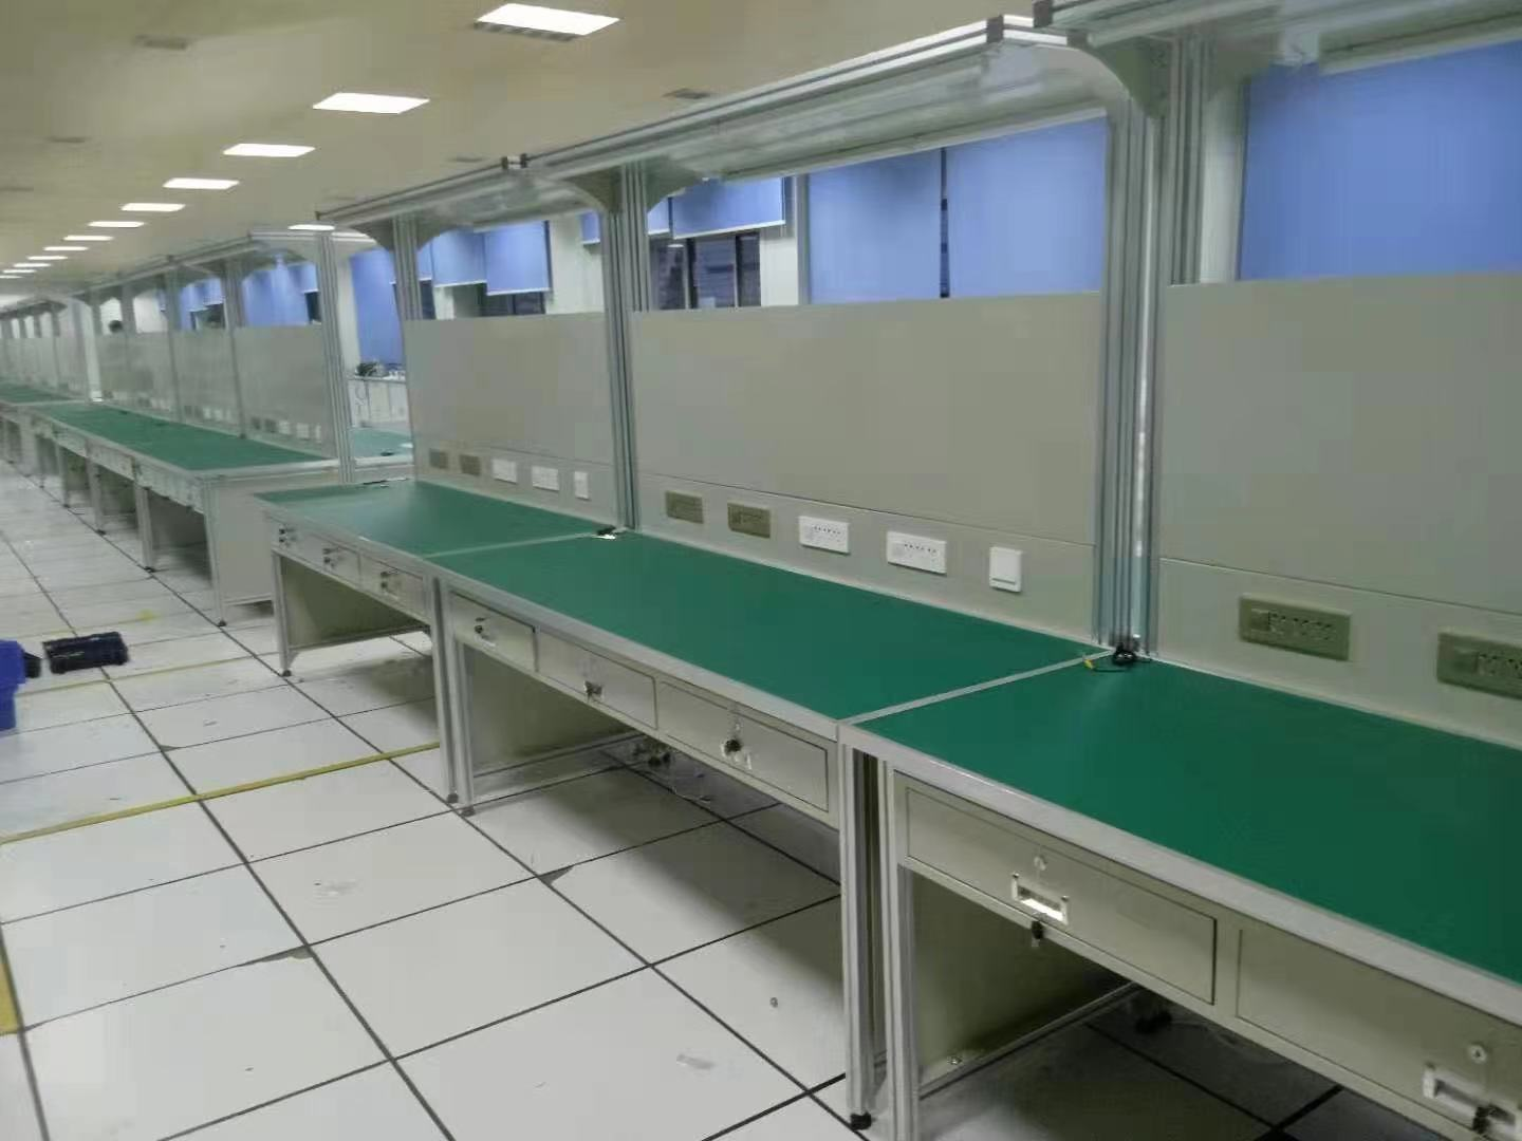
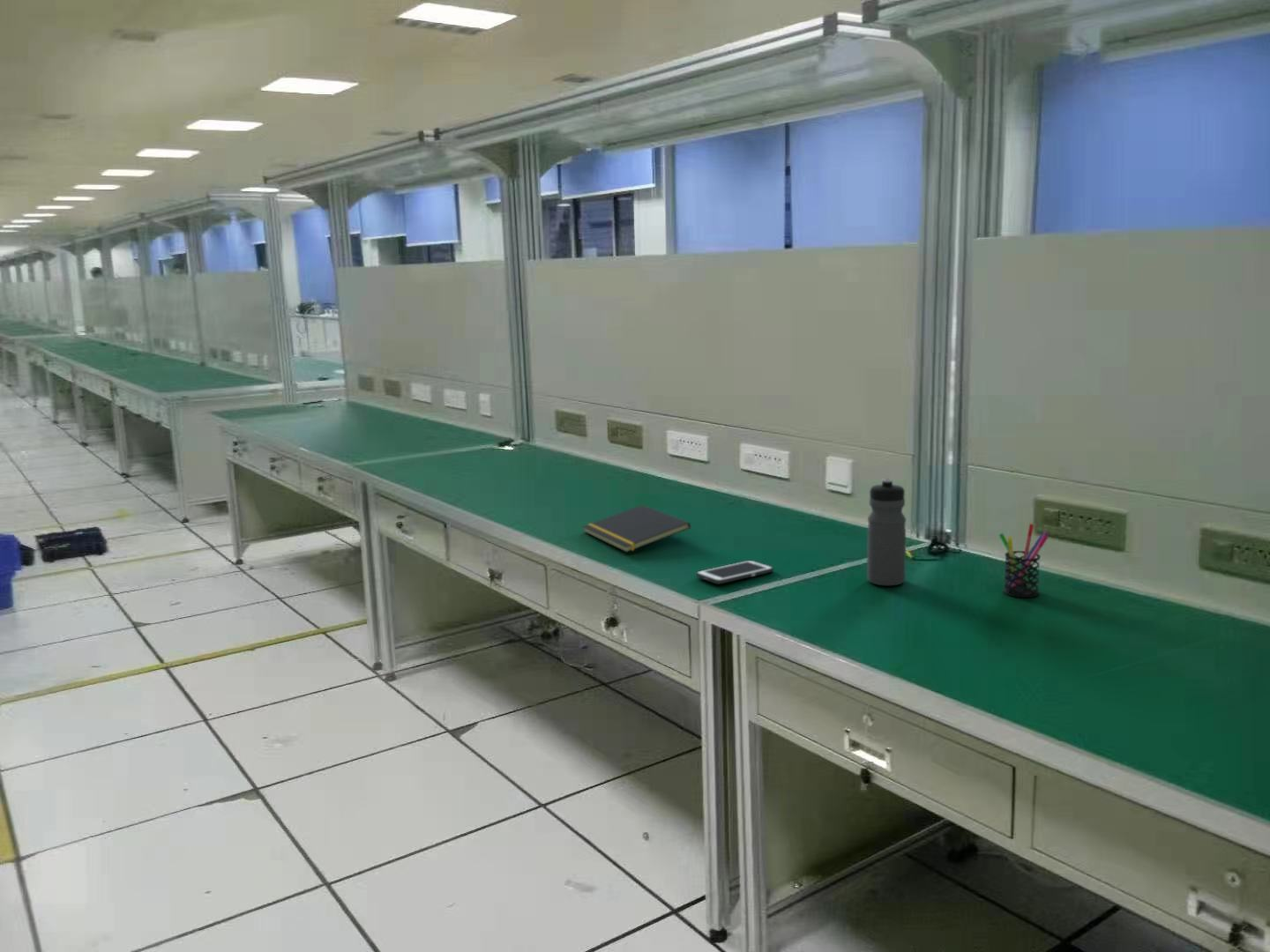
+ water bottle (886, 530)
+ cell phone (735, 571)
+ pen holder (1020, 559)
+ notepad (635, 527)
